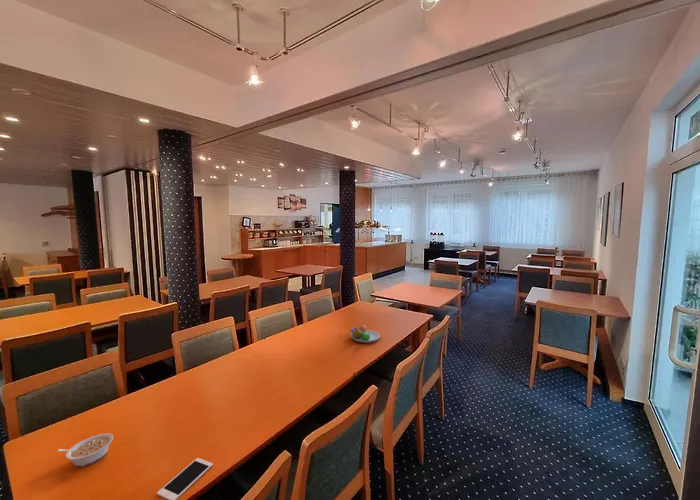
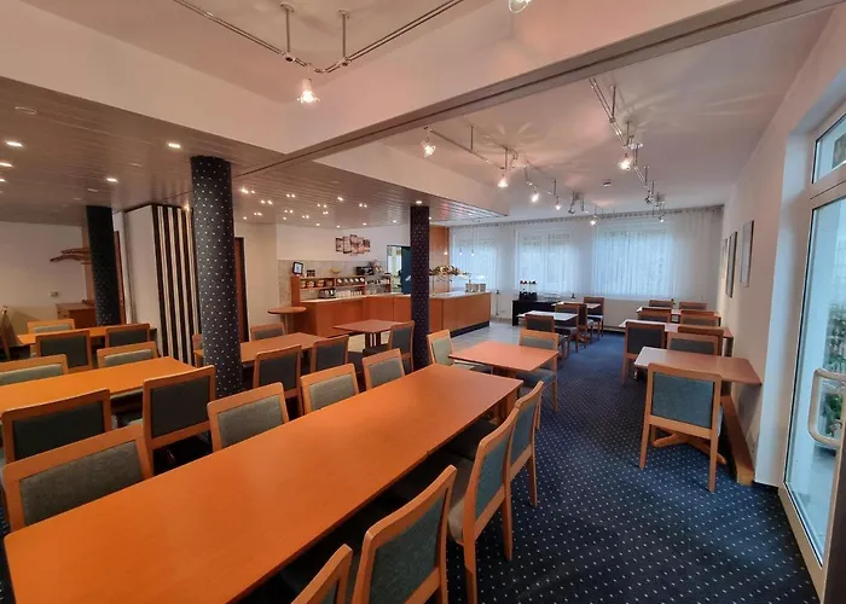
- legume (88, 451)
- cell phone (186, 478)
- fruit bowl (364, 332)
